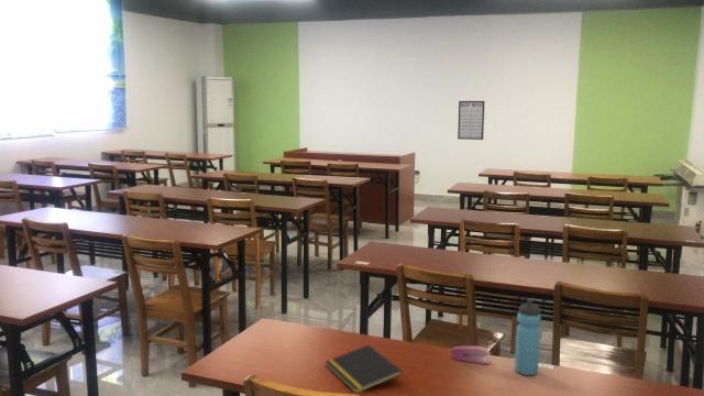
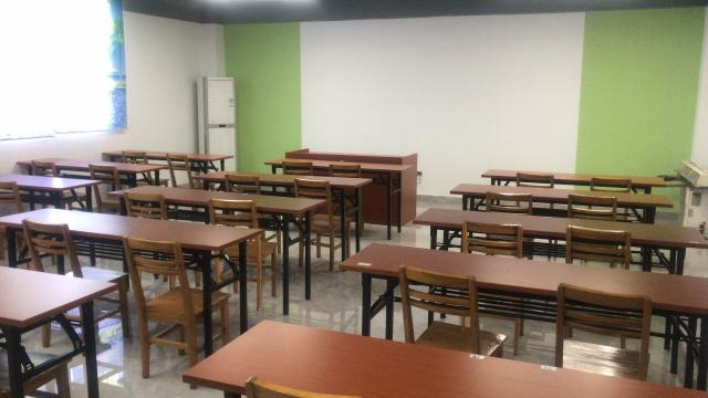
- stapler (470, 353)
- notepad (362, 367)
- writing board (471, 120)
- water bottle (528, 336)
